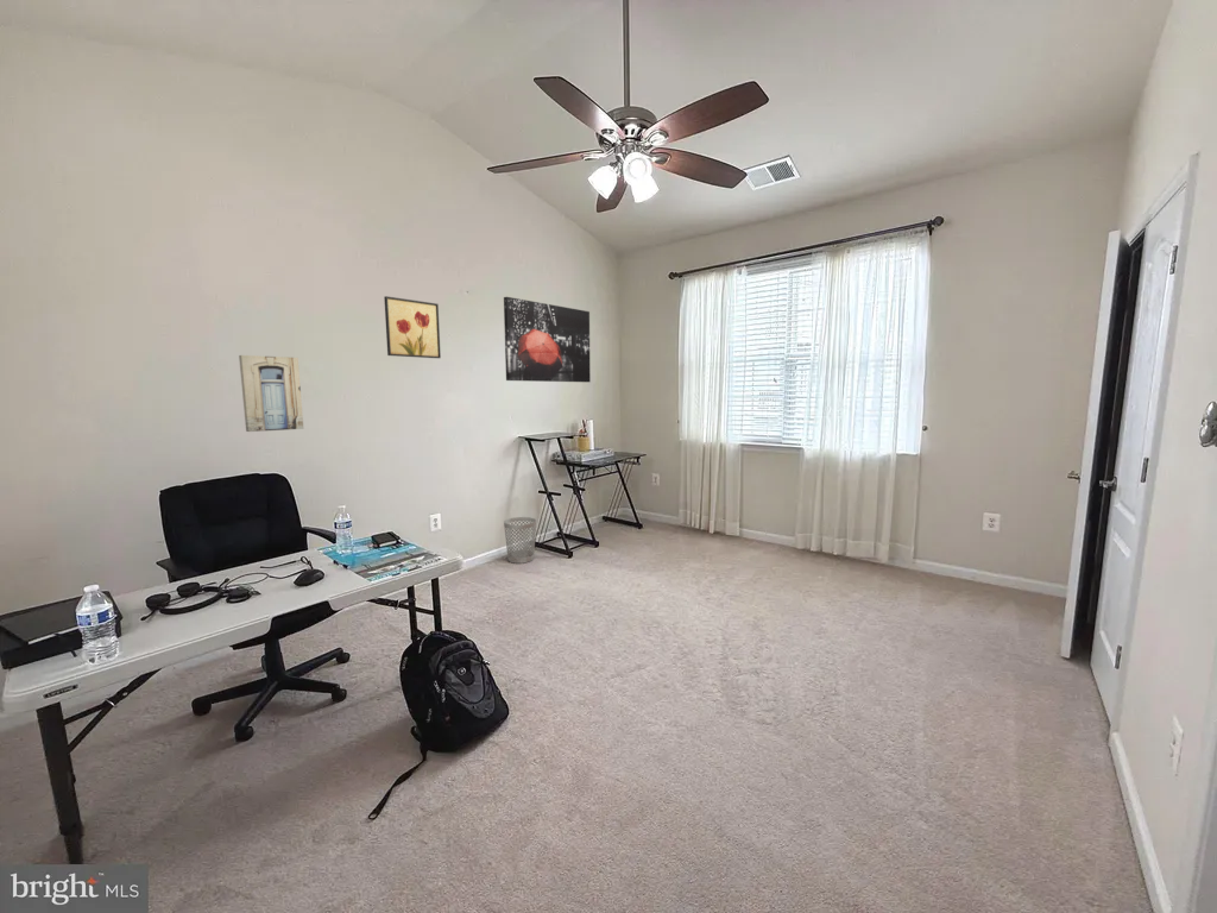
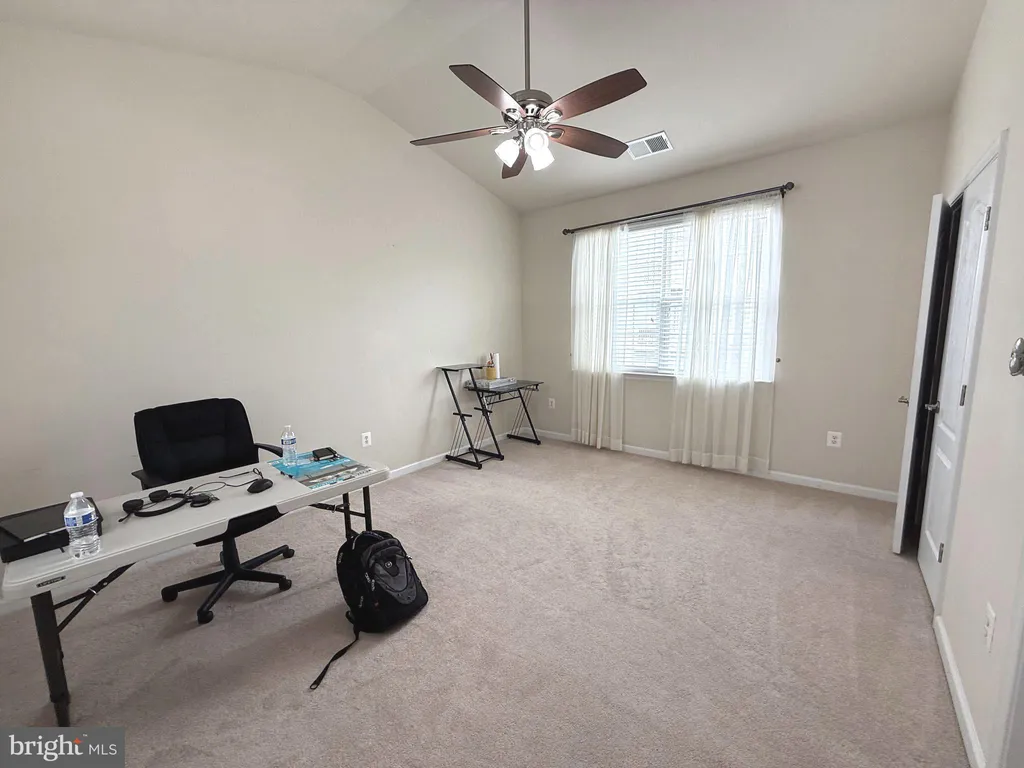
- wastebasket (521, 540)
- wall art (550, 344)
- wall art (412, 328)
- wall art (272, 393)
